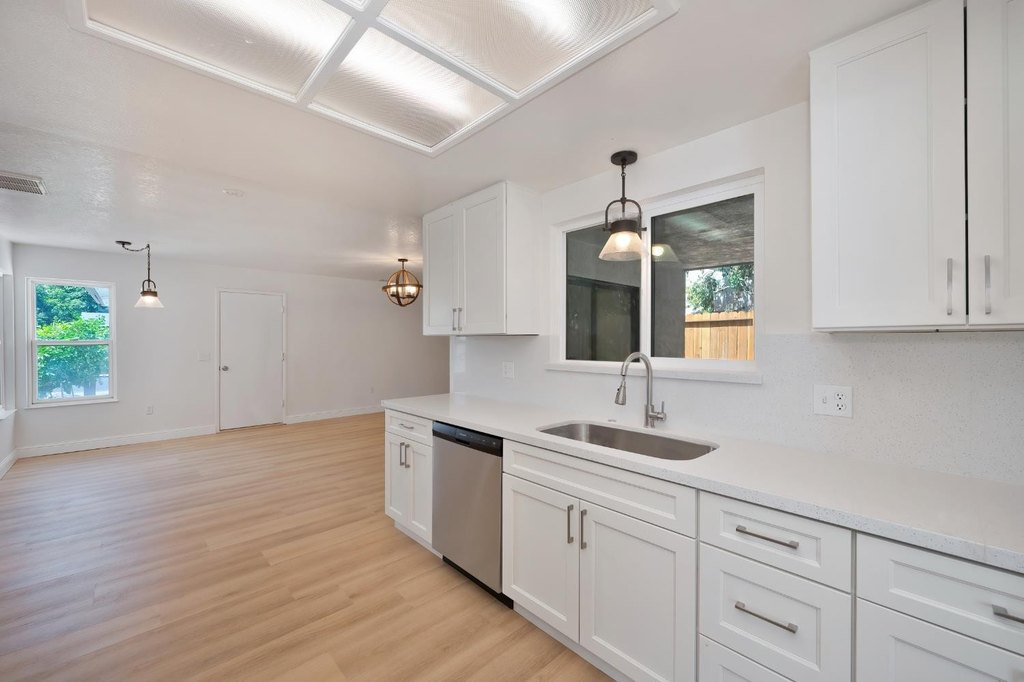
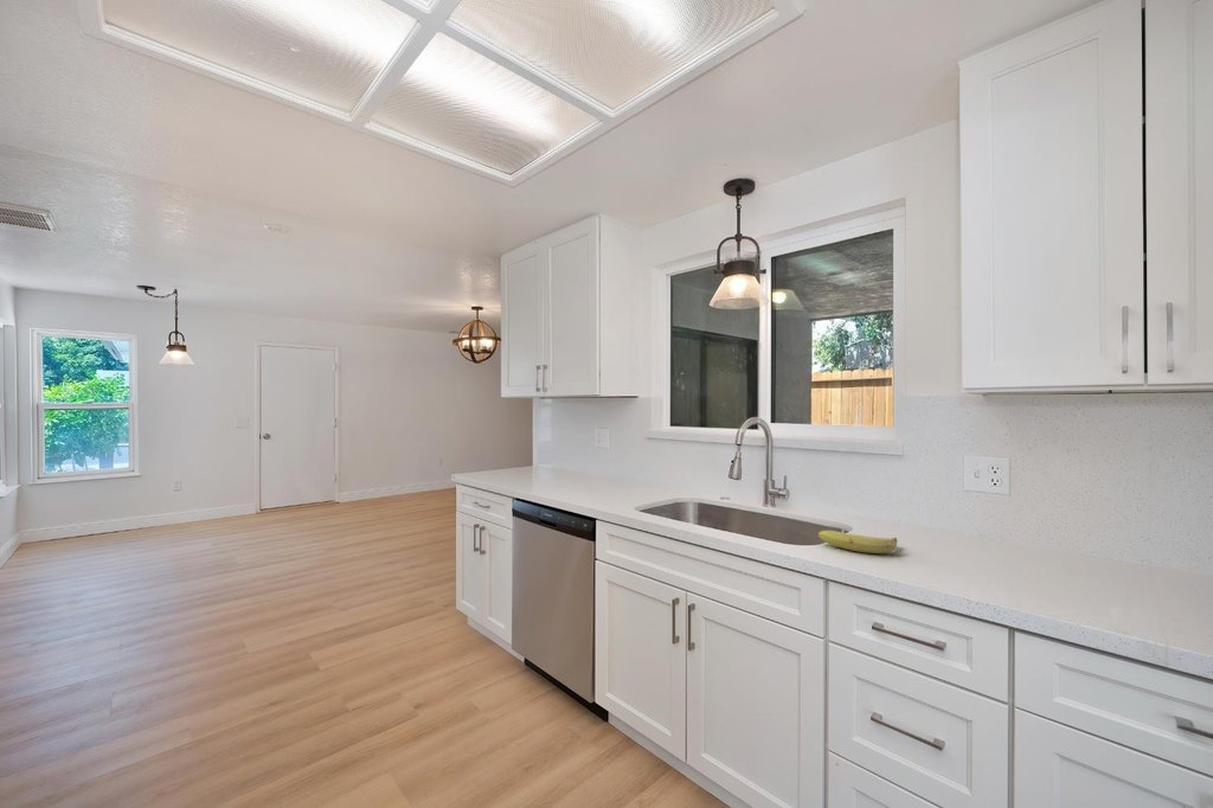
+ fruit (864, 539)
